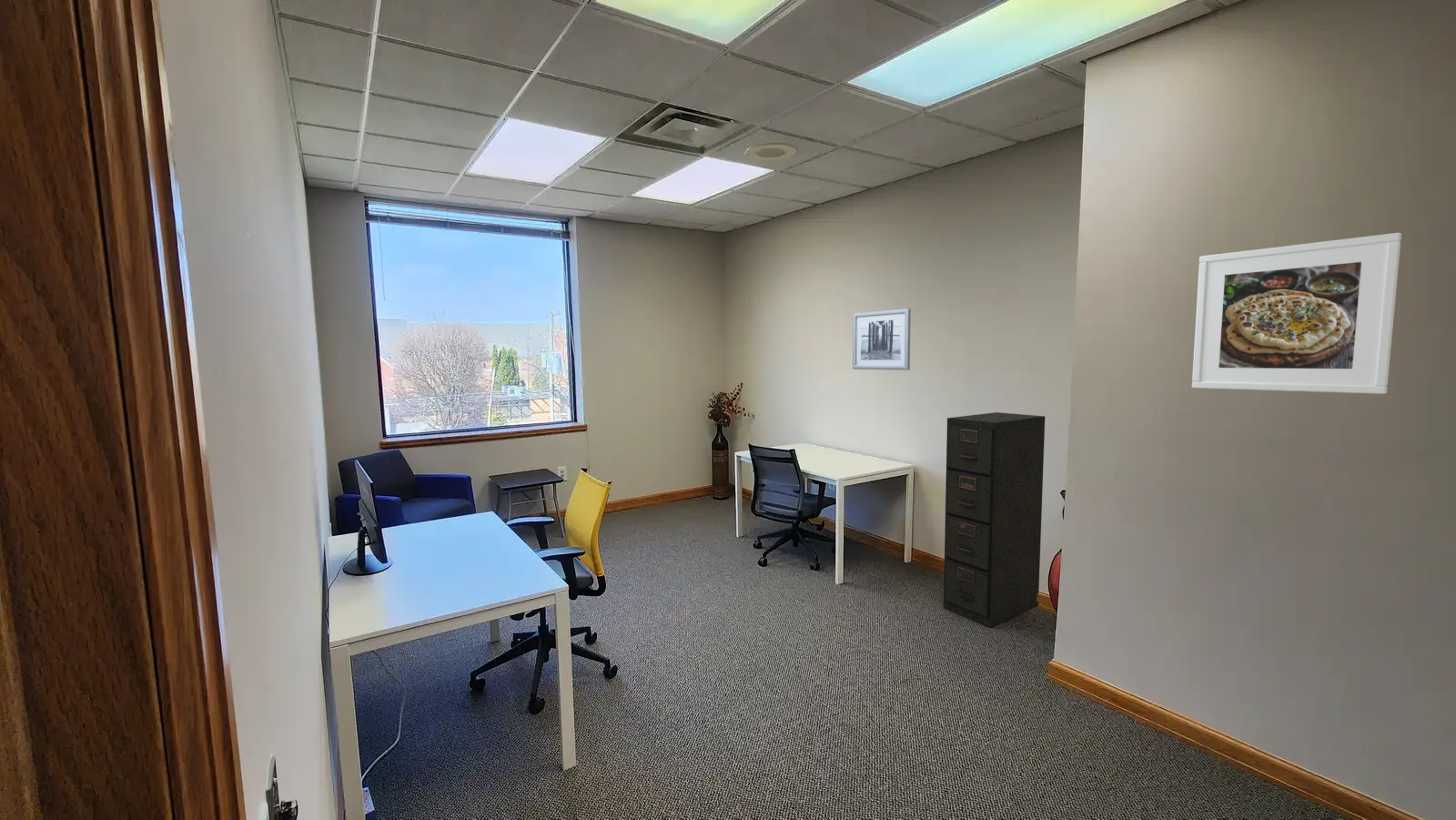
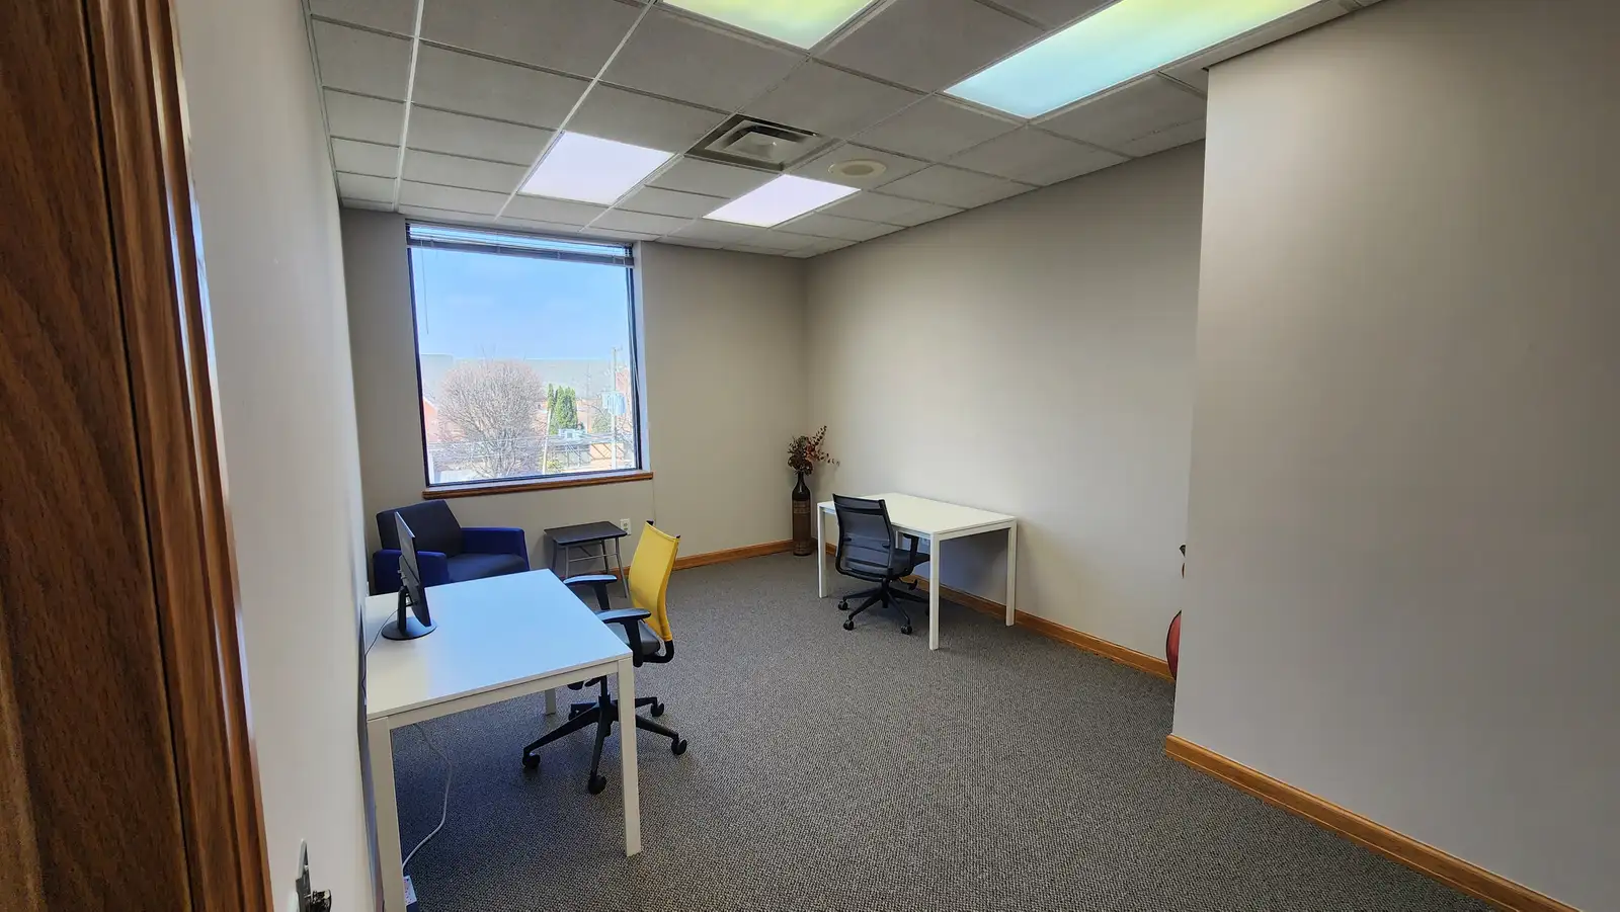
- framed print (1285, 319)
- wall art (880, 340)
- filing cabinet (991, 513)
